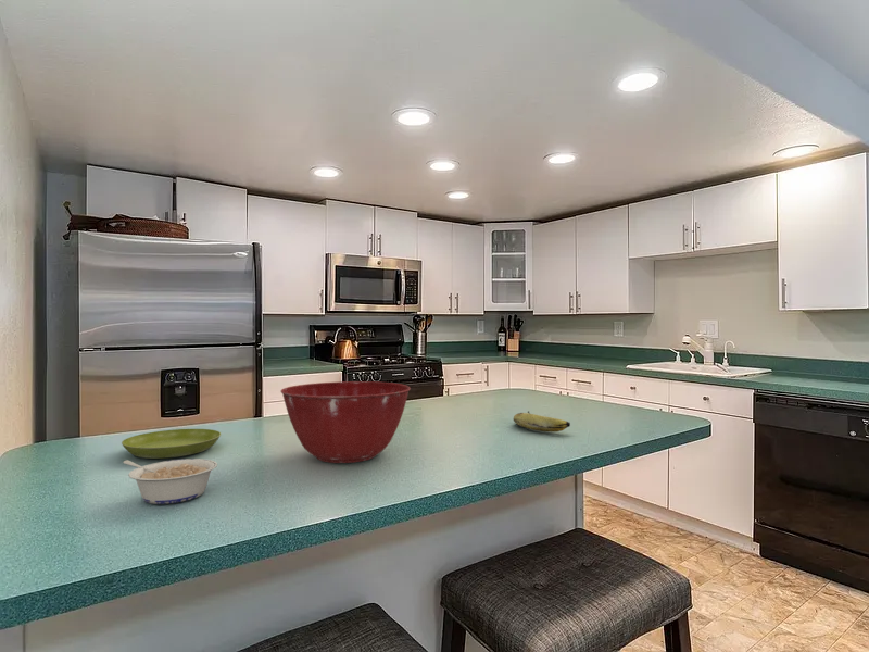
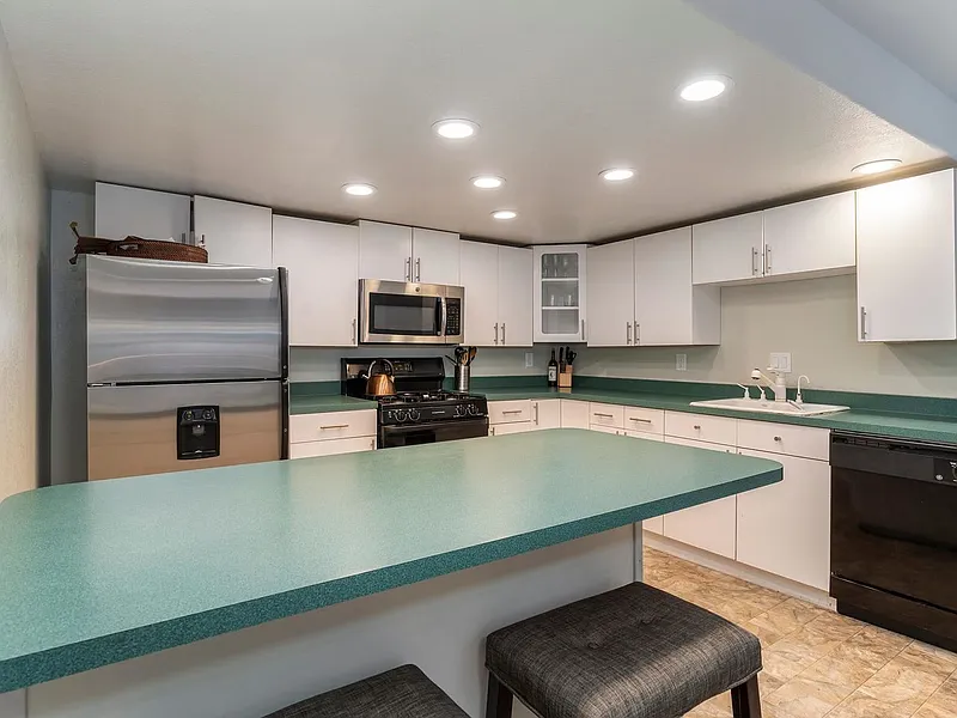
- mixing bowl (347, 421)
- legume (171, 479)
- fruit (534, 419)
- saucer (173, 443)
